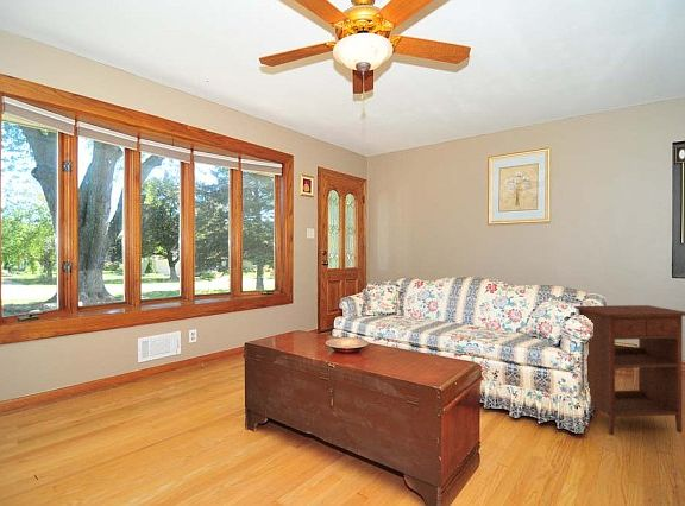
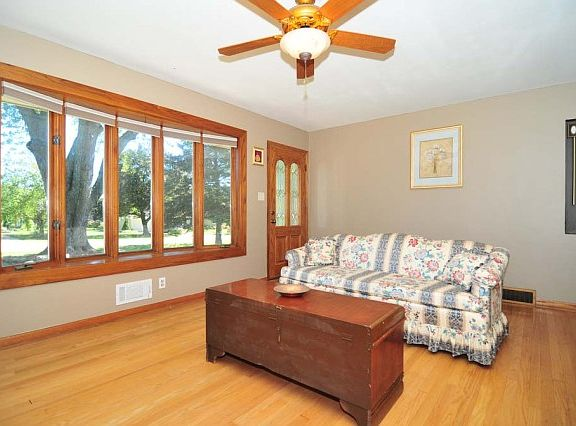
- nightstand (629, 366)
